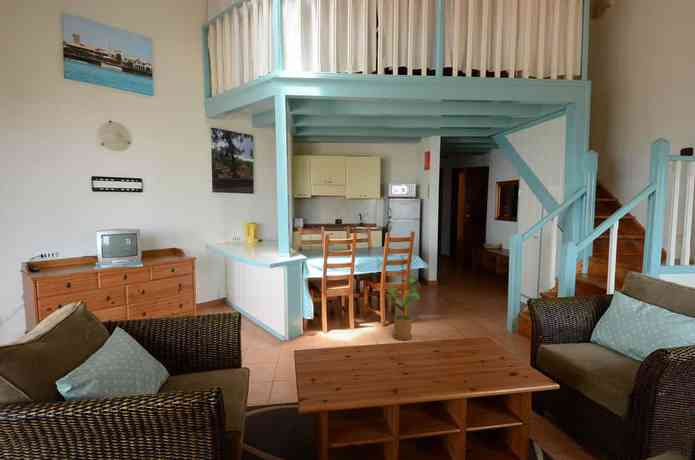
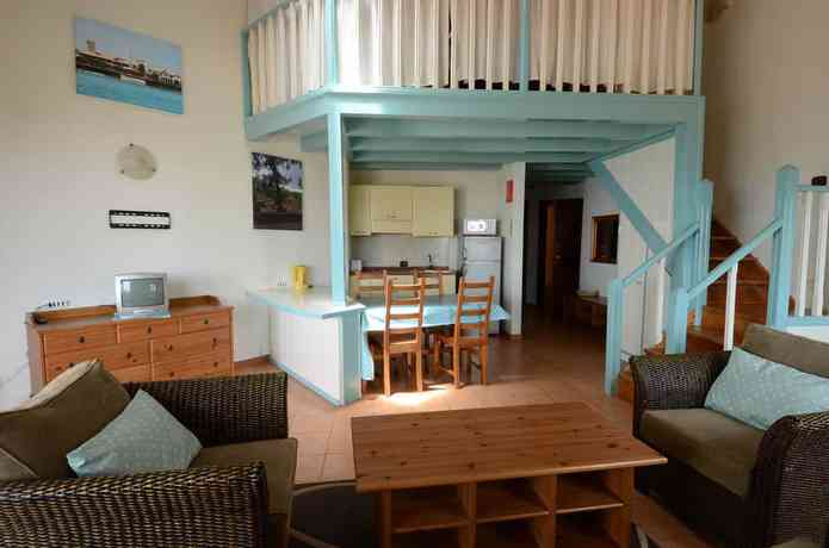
- house plant (405, 308)
